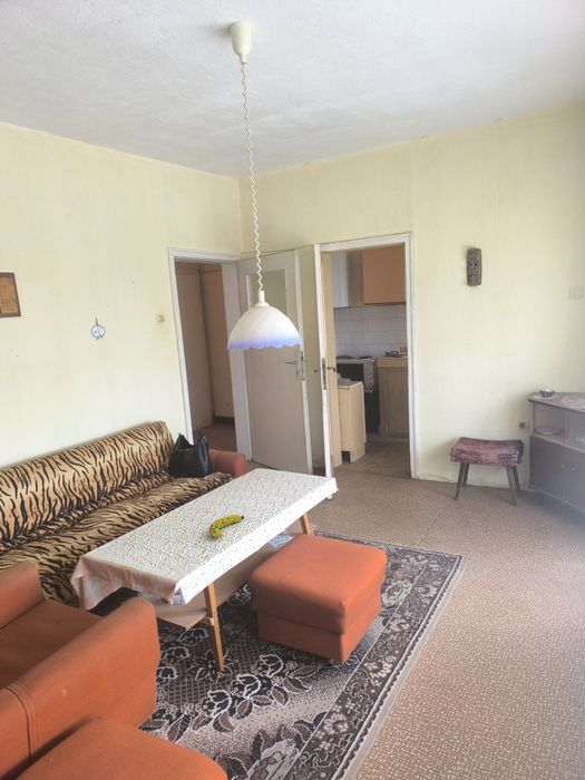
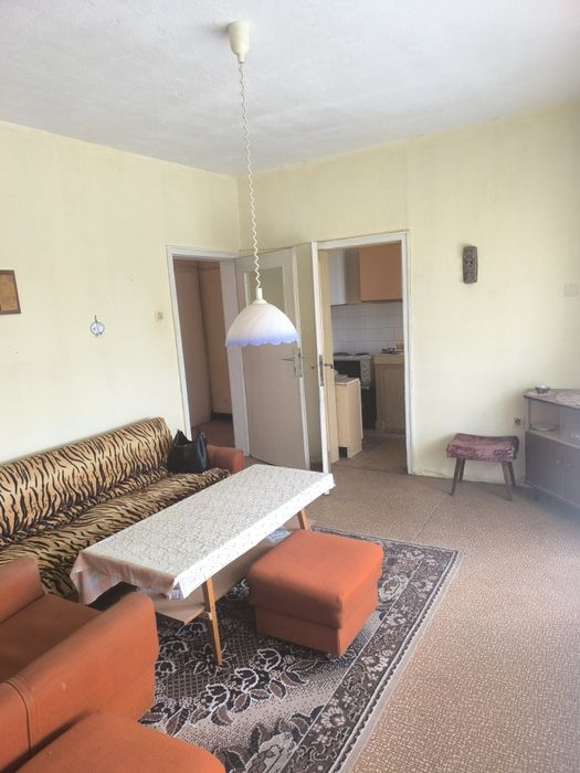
- fruit (228, 524)
